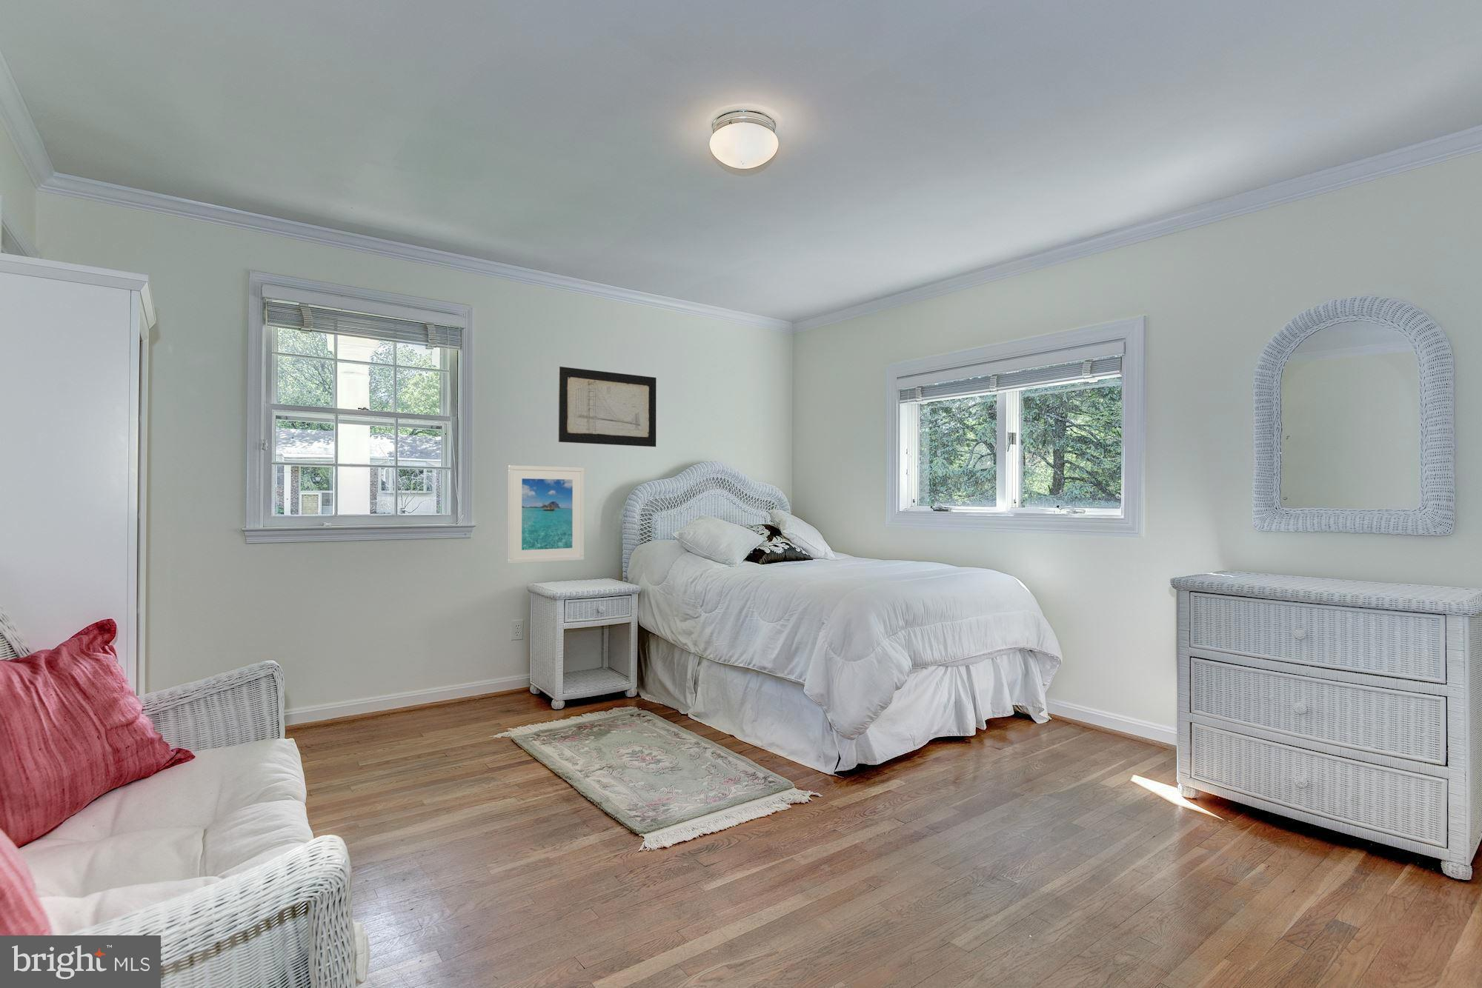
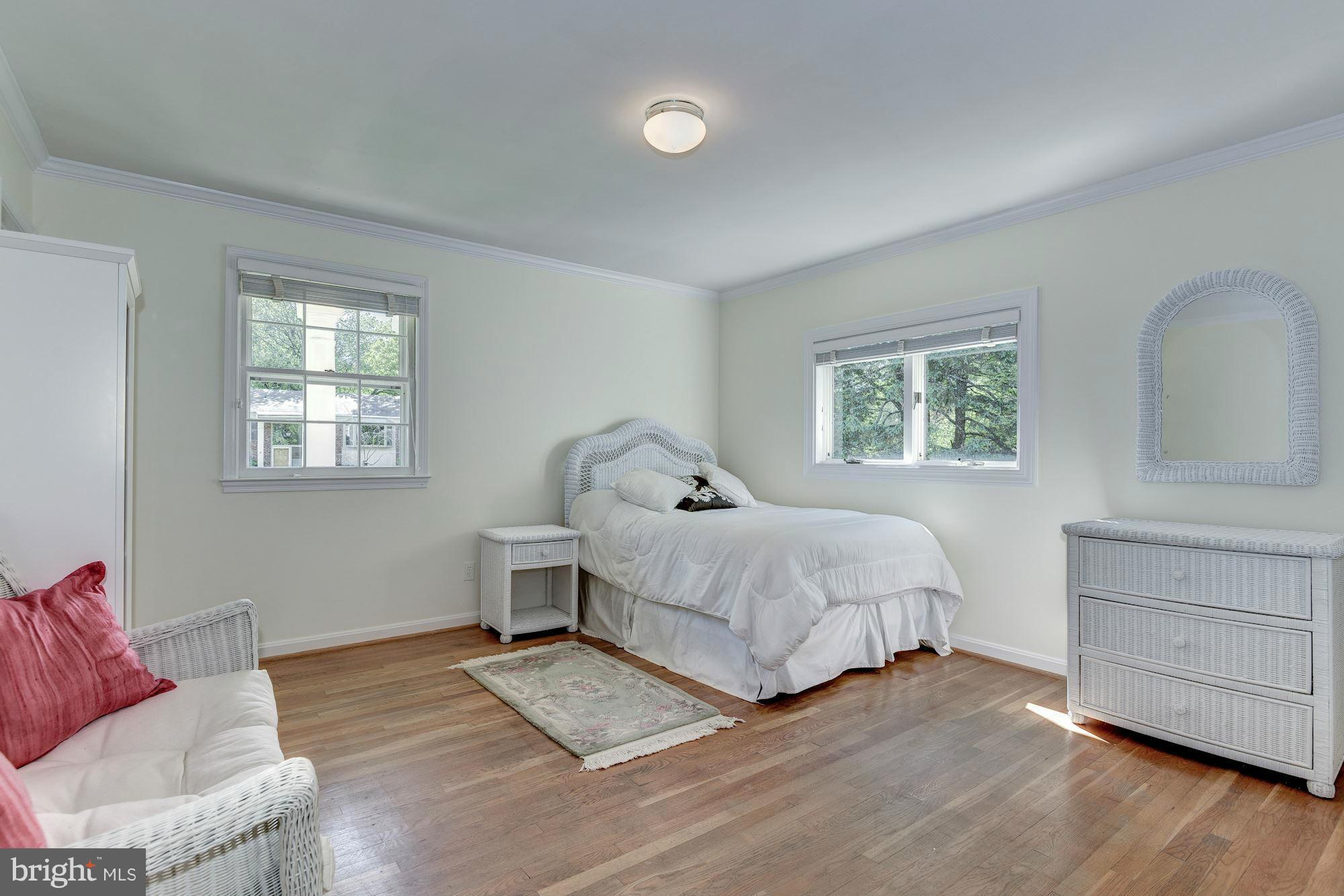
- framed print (547, 514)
- wall art (609, 408)
